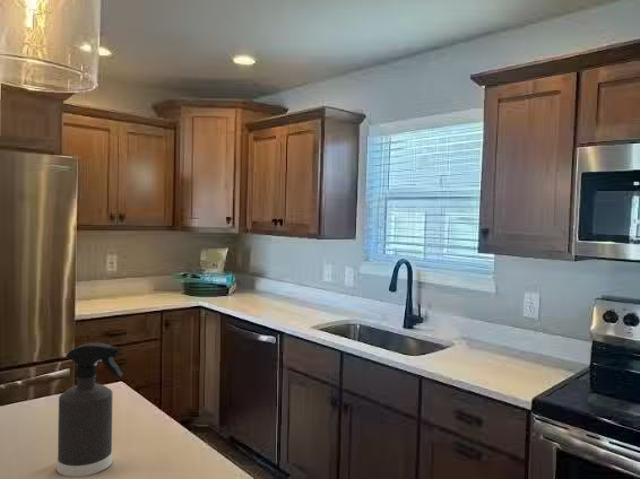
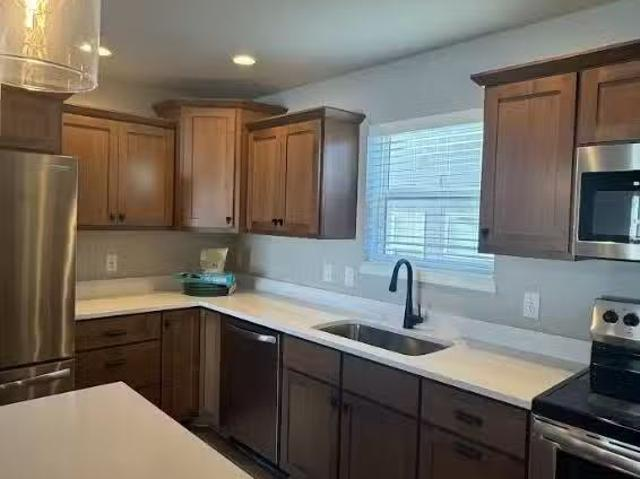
- spray bottle (90, 404)
